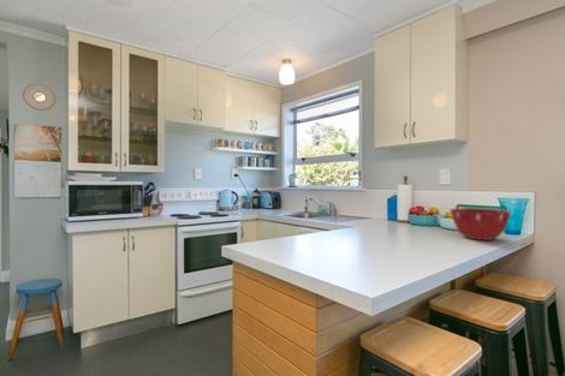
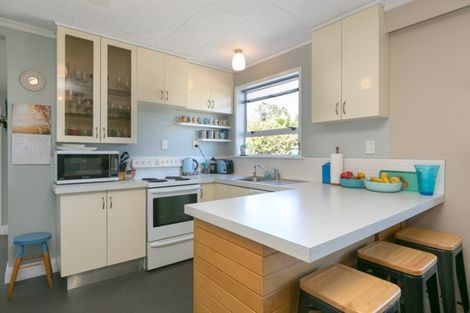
- mixing bowl (478, 223)
